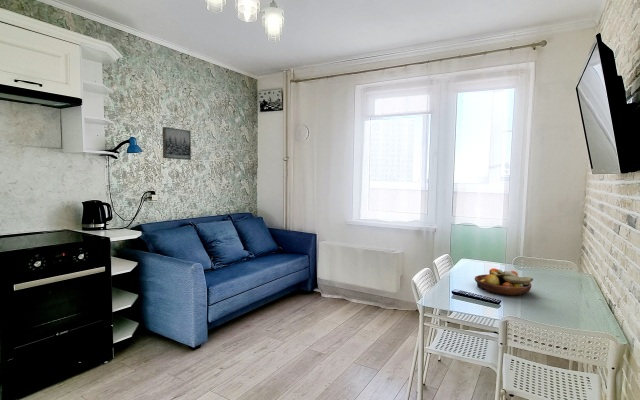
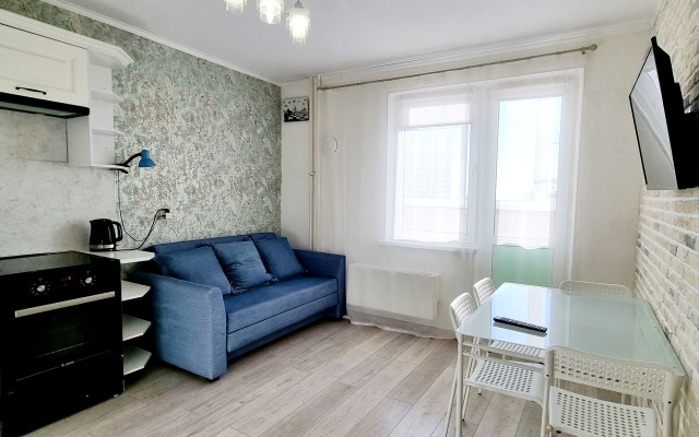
- fruit bowl (502, 278)
- wall art (177, 144)
